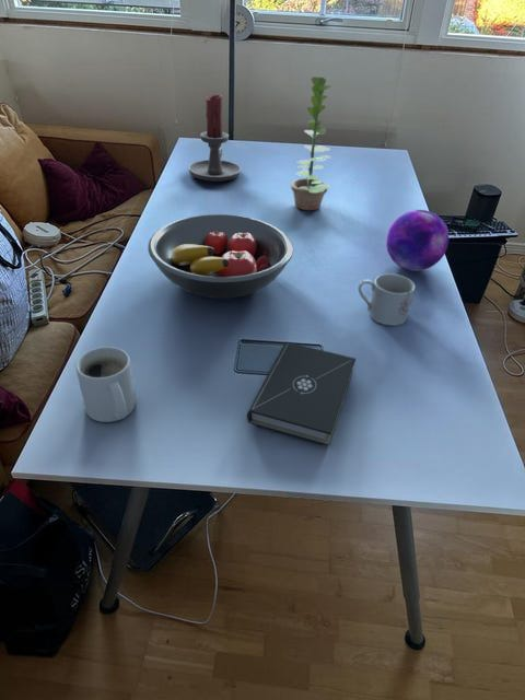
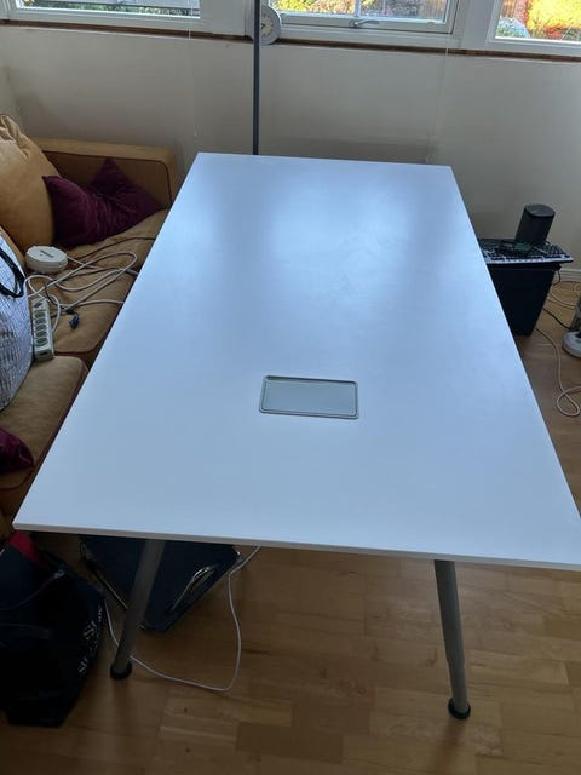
- candle holder (215, 133)
- fruit bowl (221, 257)
- mug (383, 298)
- plant (313, 145)
- decorative orb (417, 241)
- mug (106, 387)
- book (304, 388)
